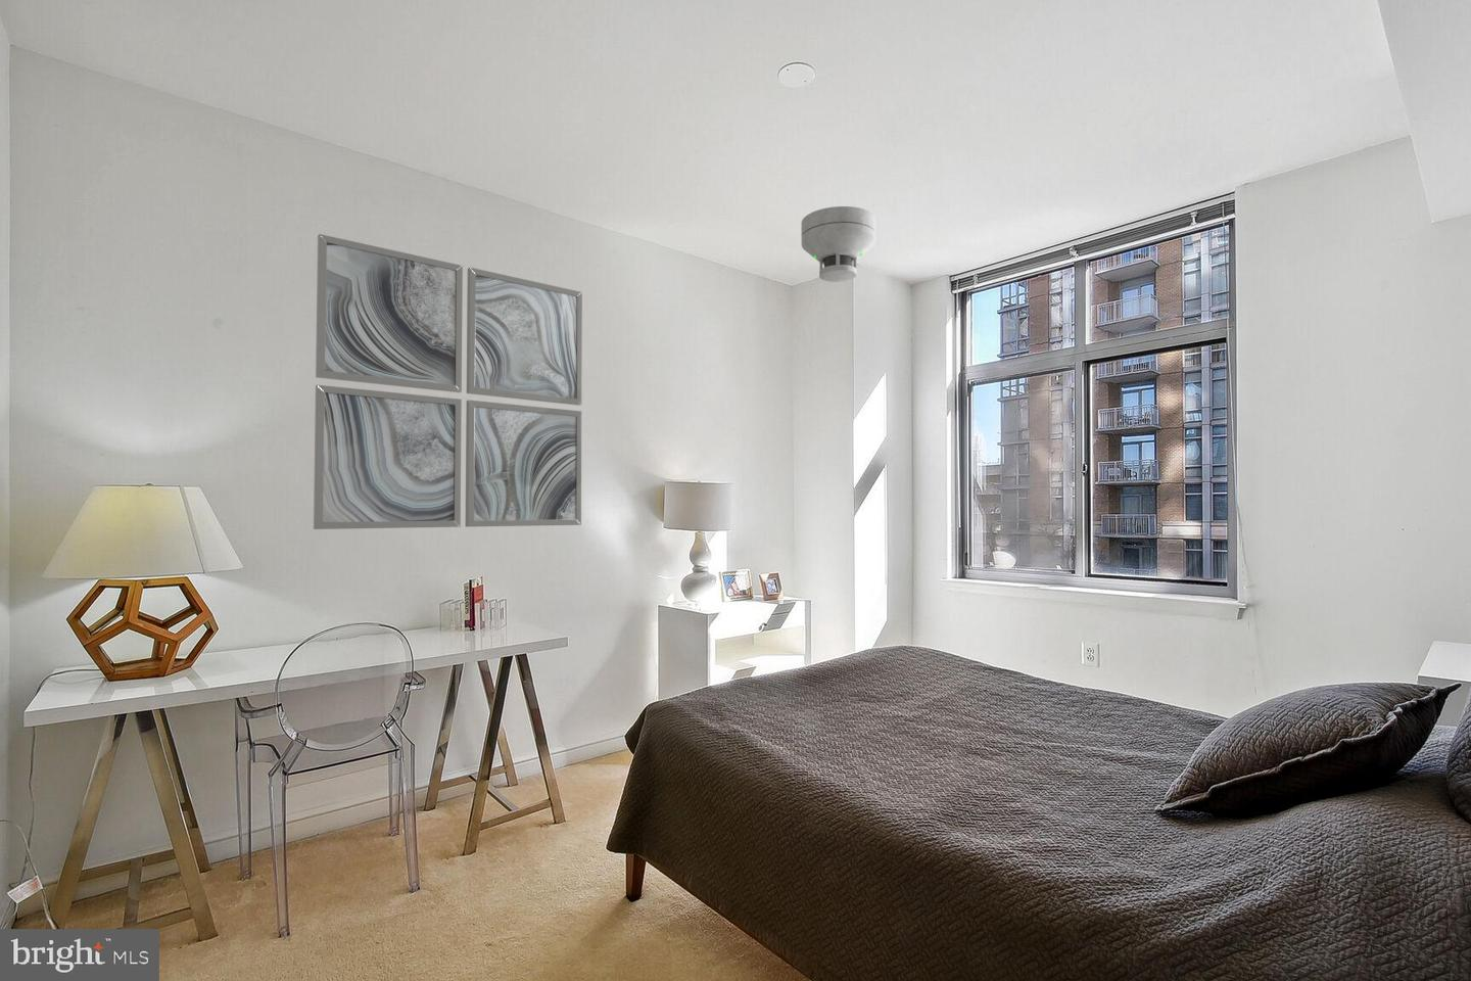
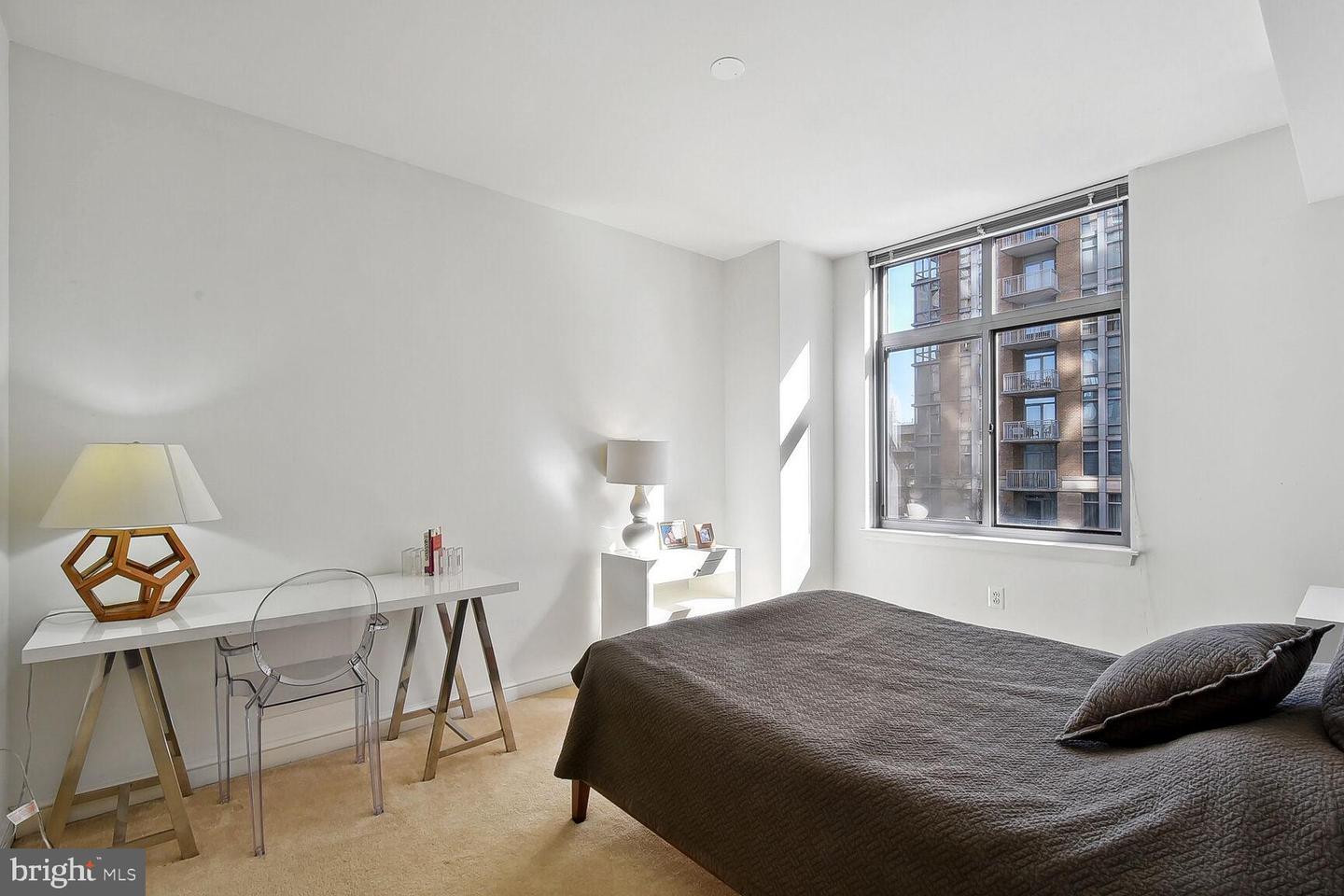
- wall art (461, 400)
- smoke detector (837, 249)
